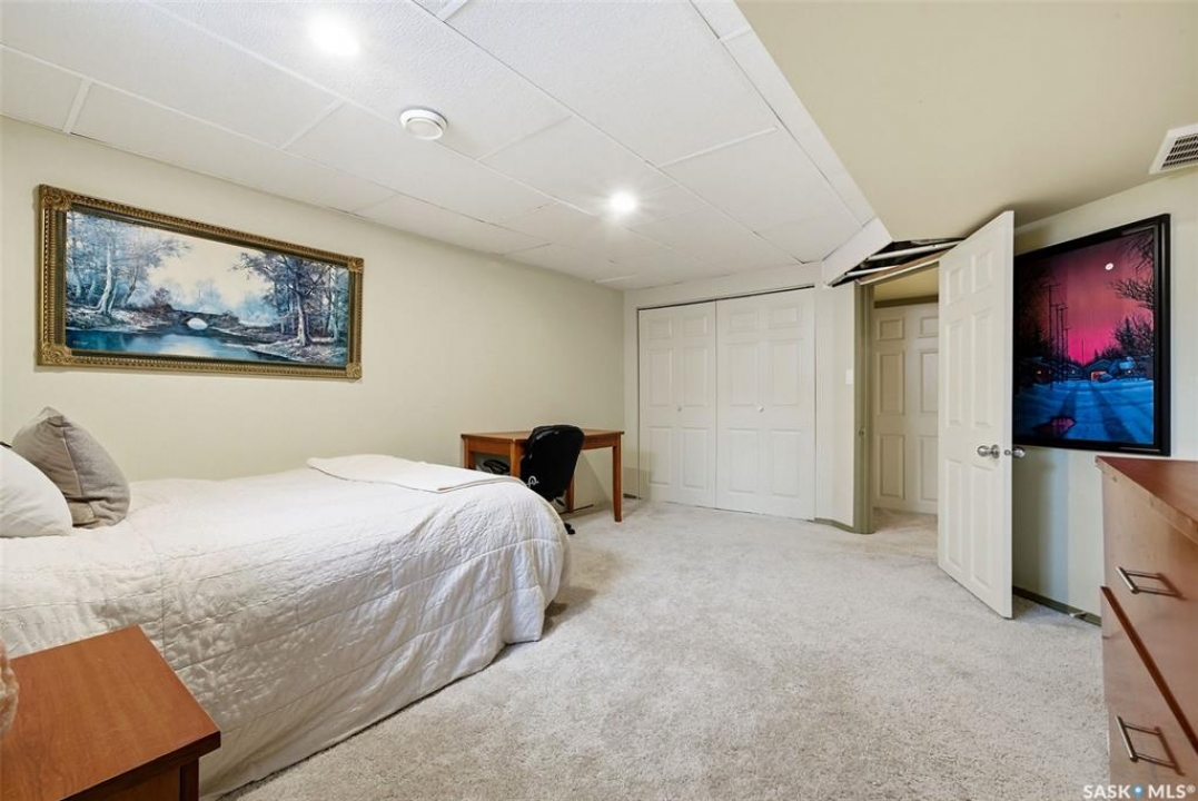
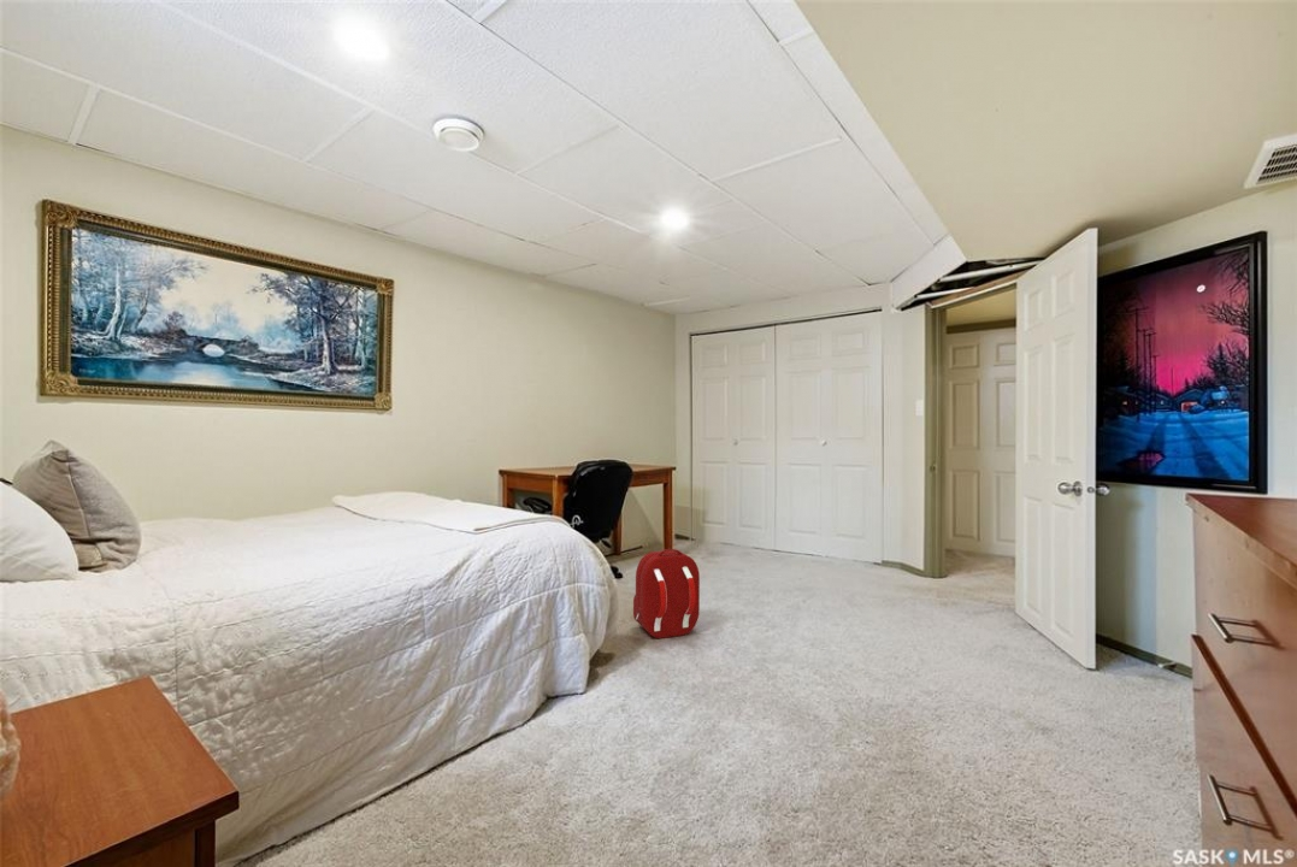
+ backpack (666, 590)
